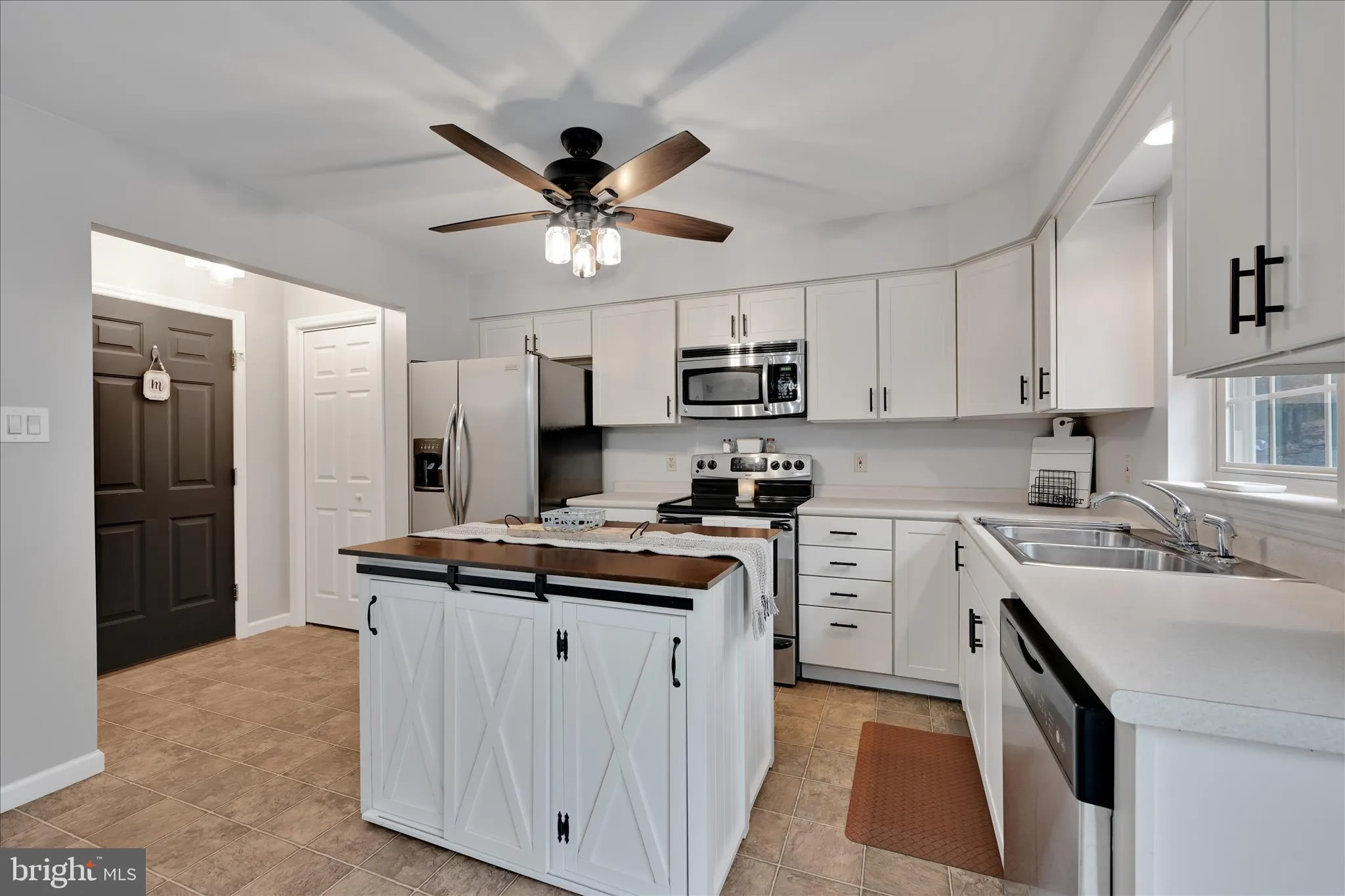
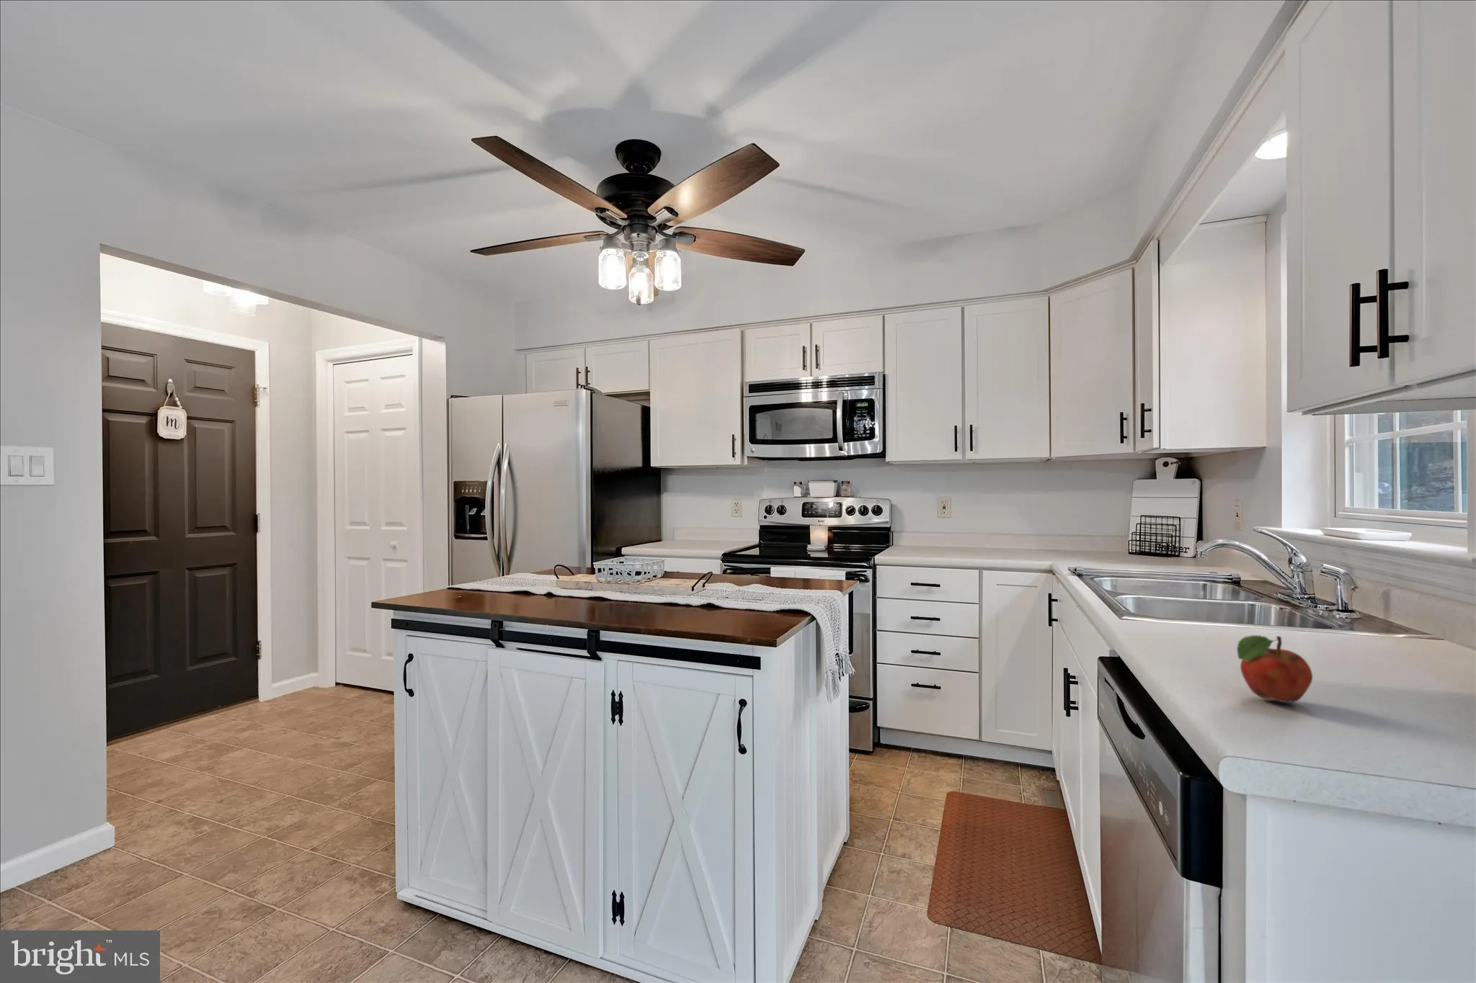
+ fruit (1271, 667)
